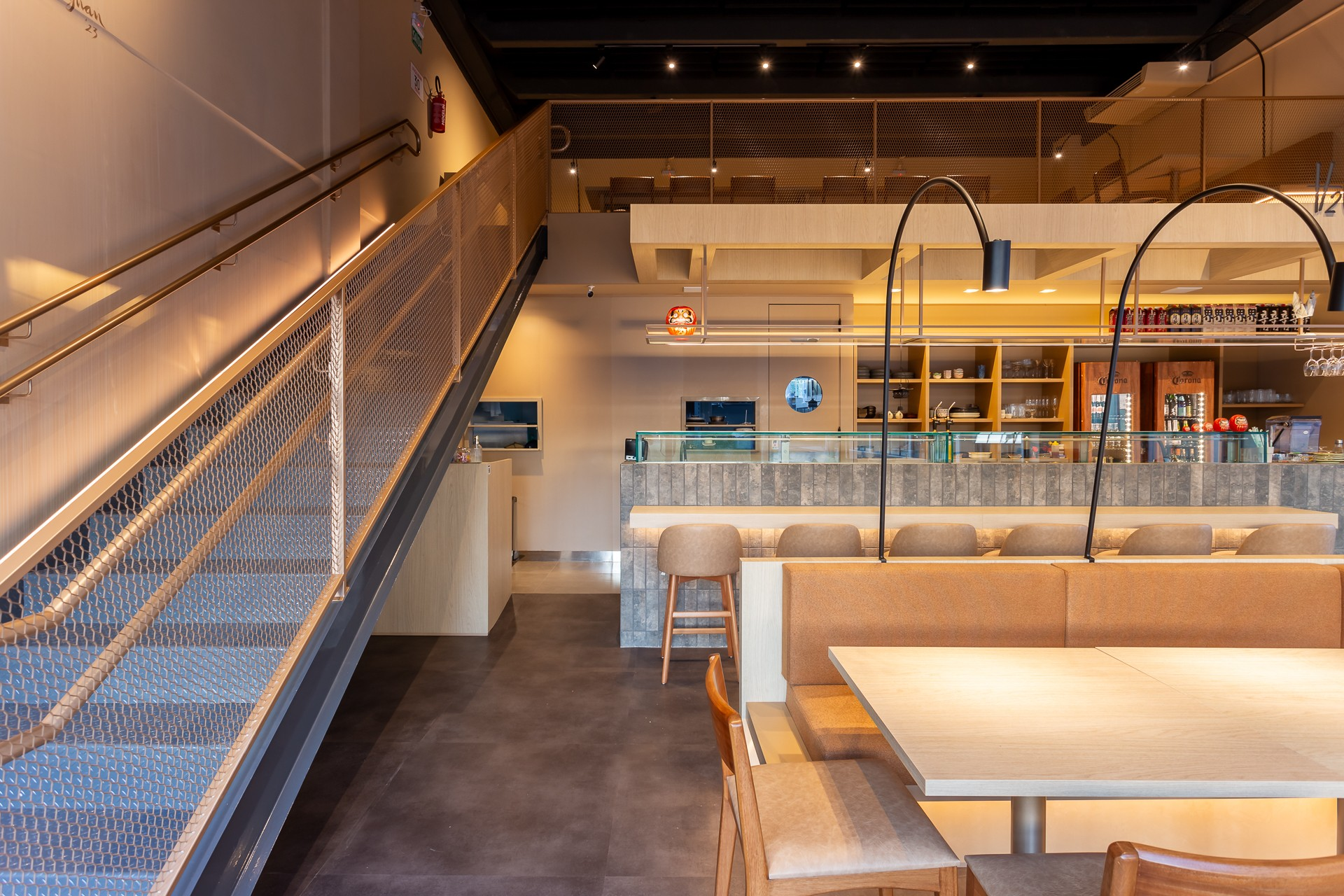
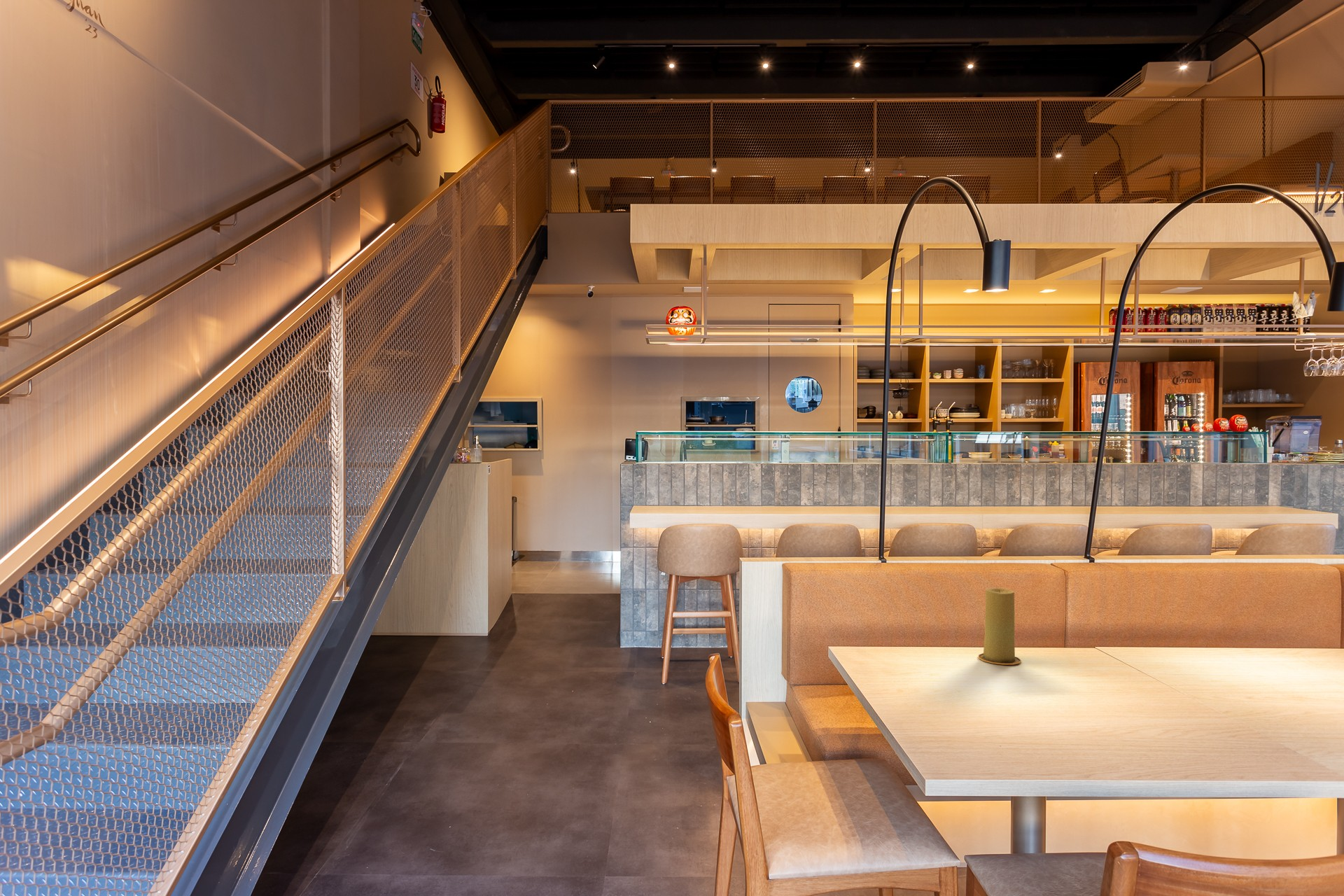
+ candle (1000, 624)
